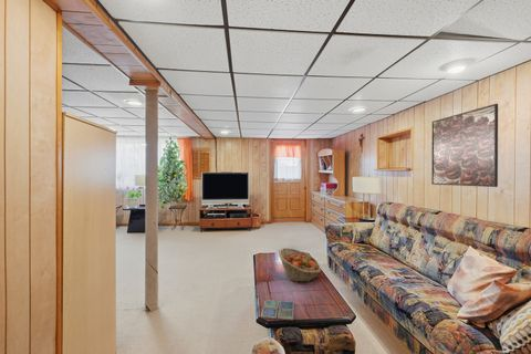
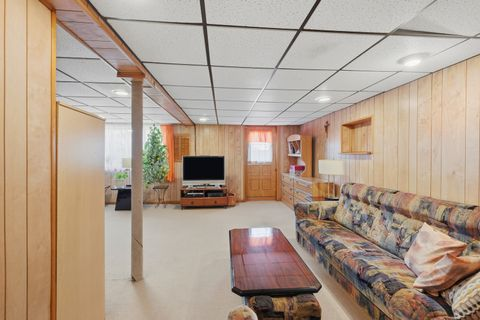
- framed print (460, 149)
- drink coaster (279, 309)
- fruit basket (299, 263)
